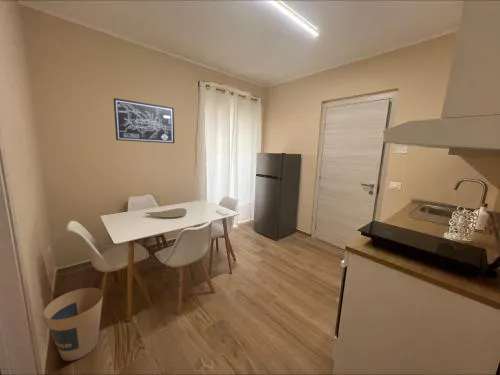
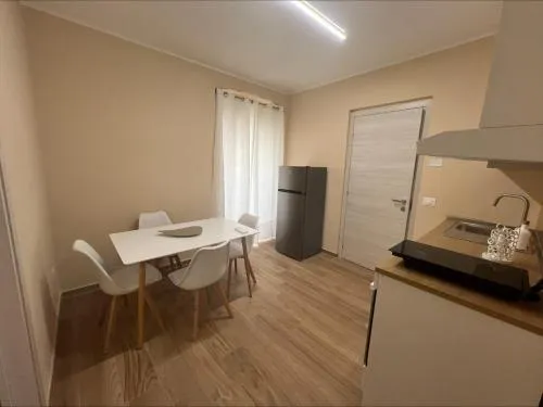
- trash can (77, 324)
- wall art (146, 123)
